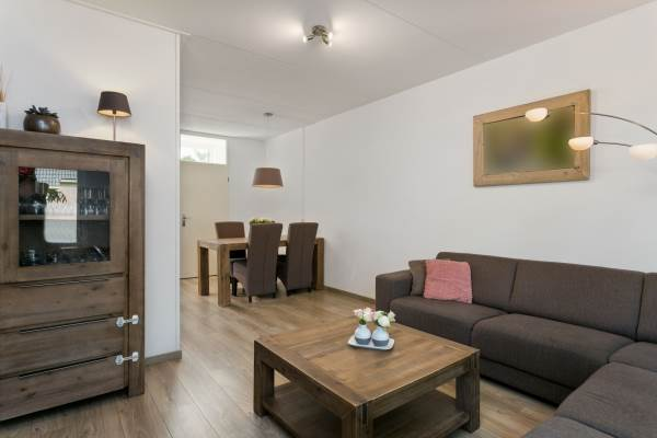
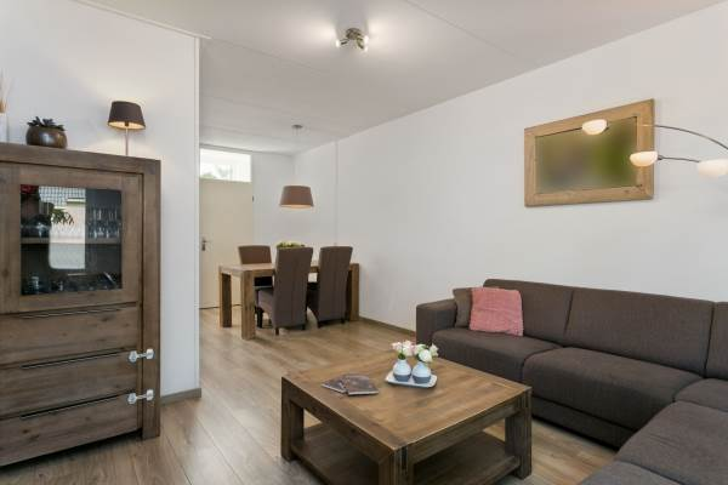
+ booklet (347, 382)
